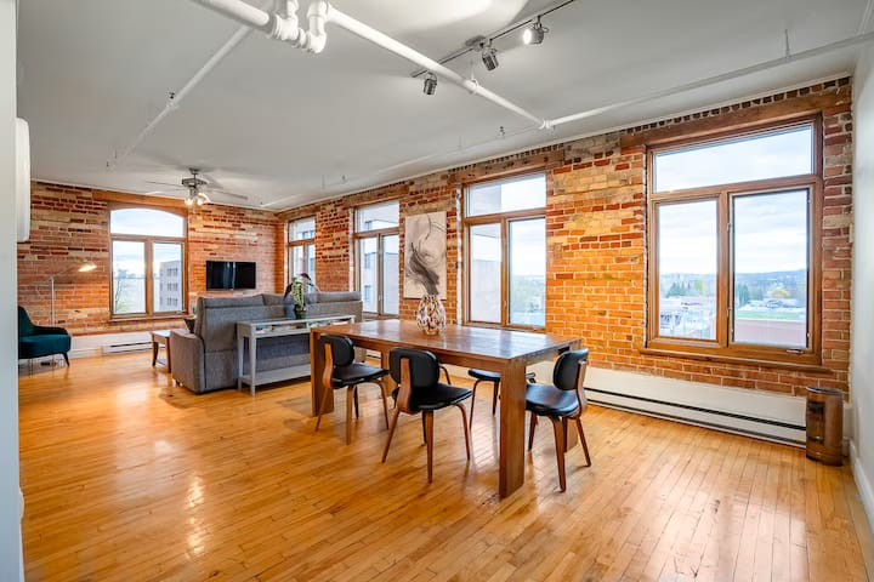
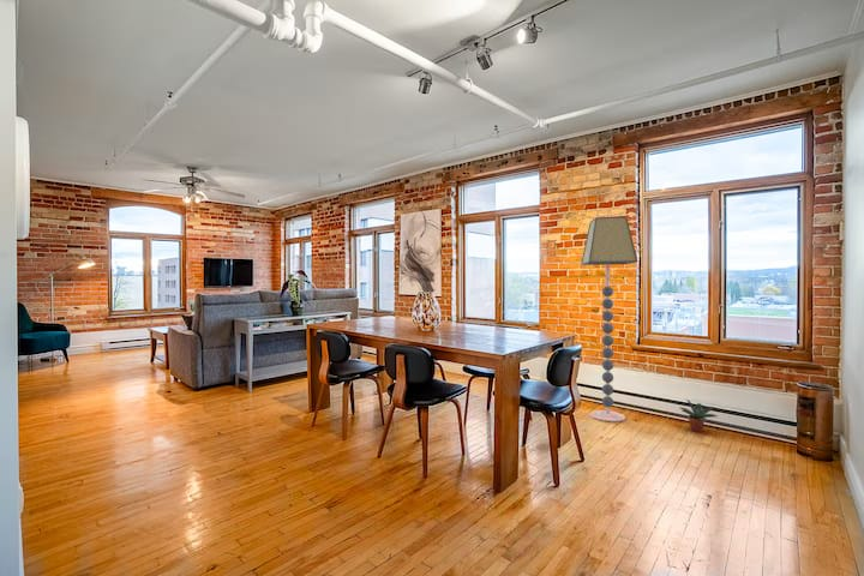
+ potted plant (696, 415)
+ floor lamp (607, 317)
